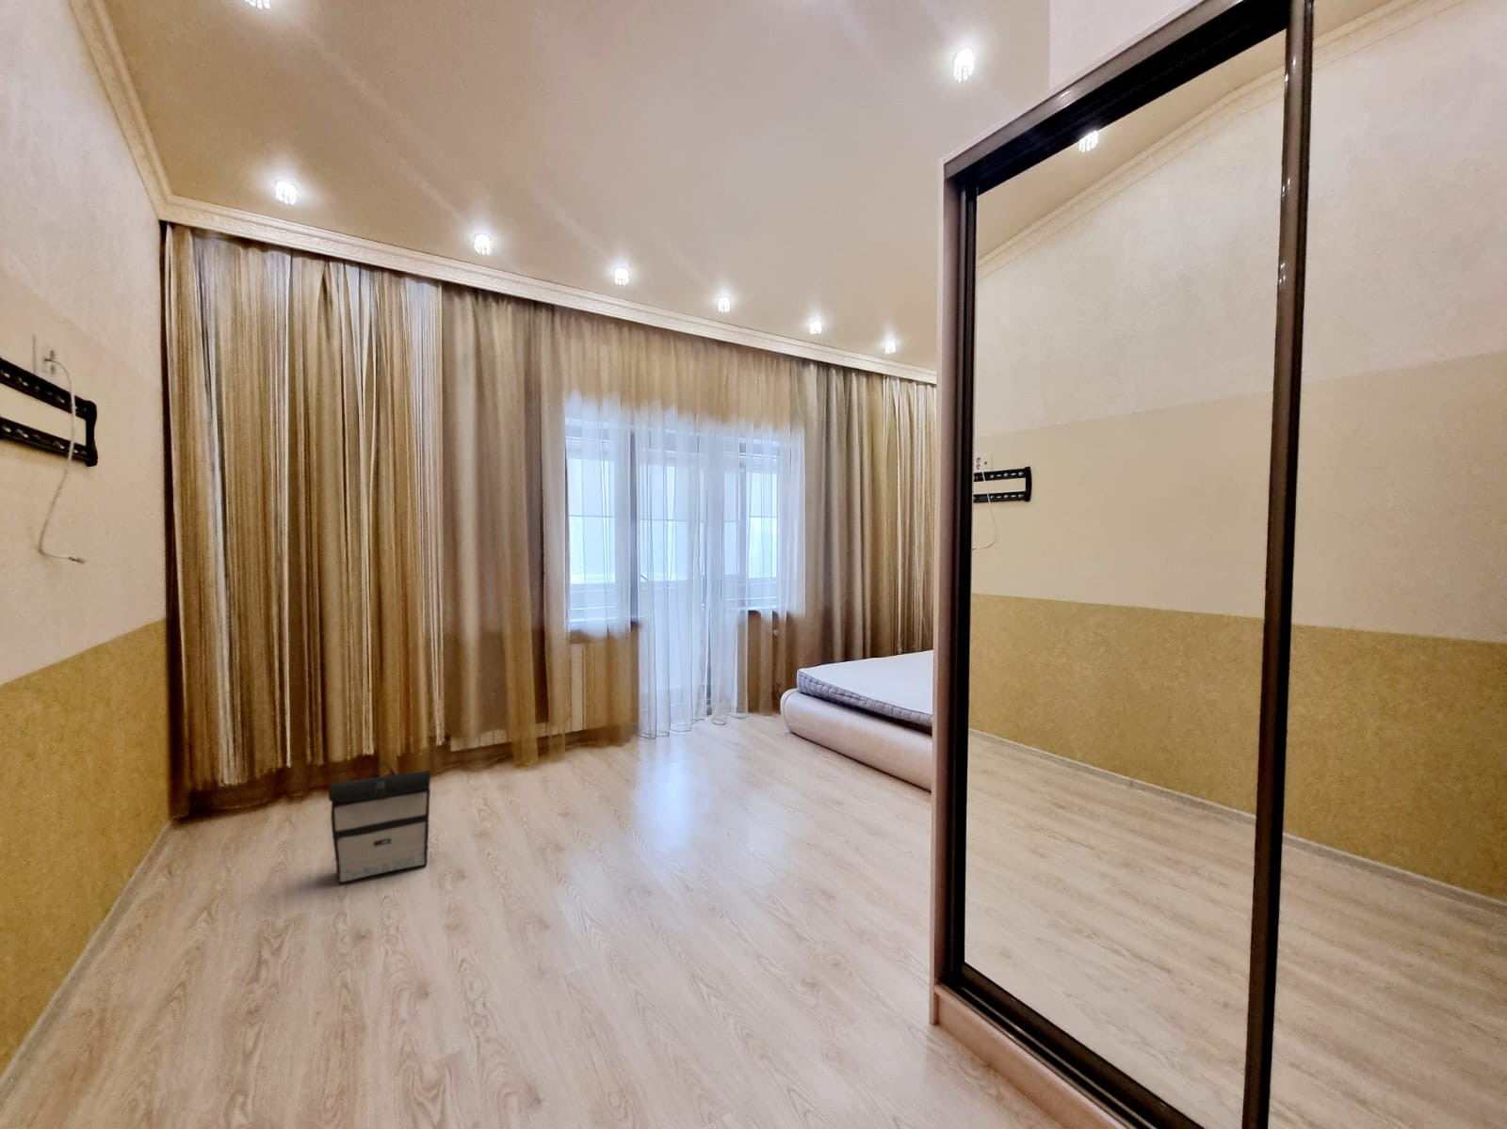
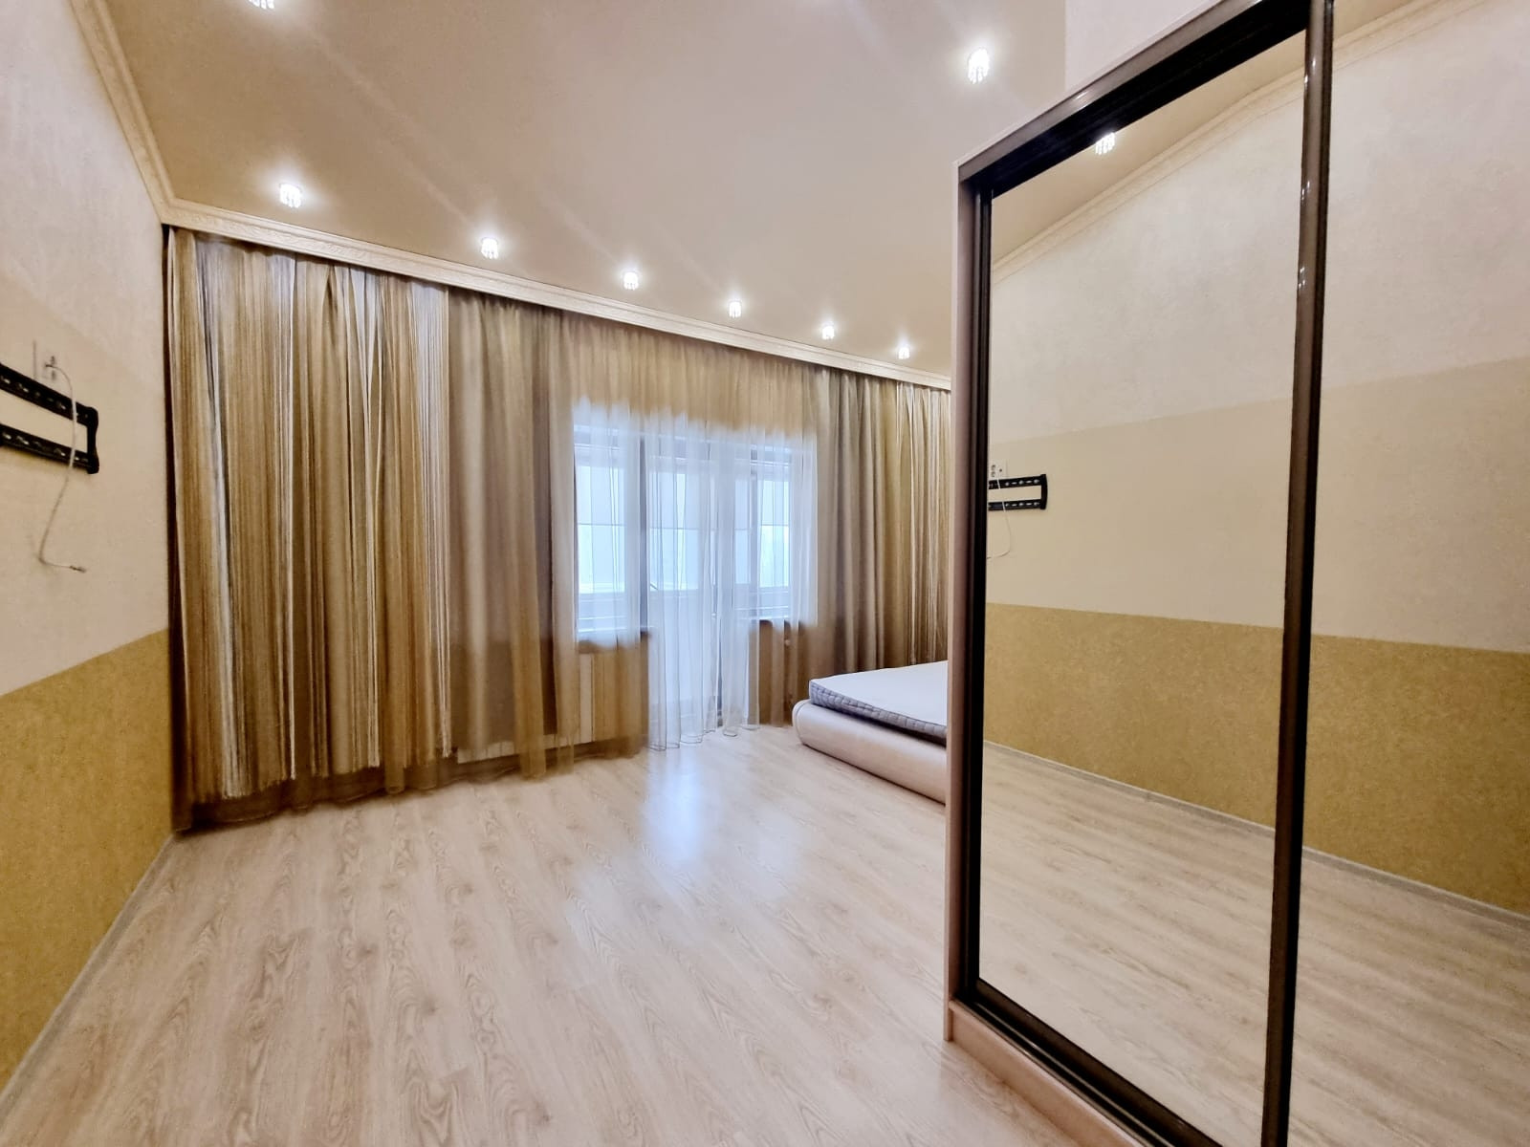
- backpack (382, 816)
